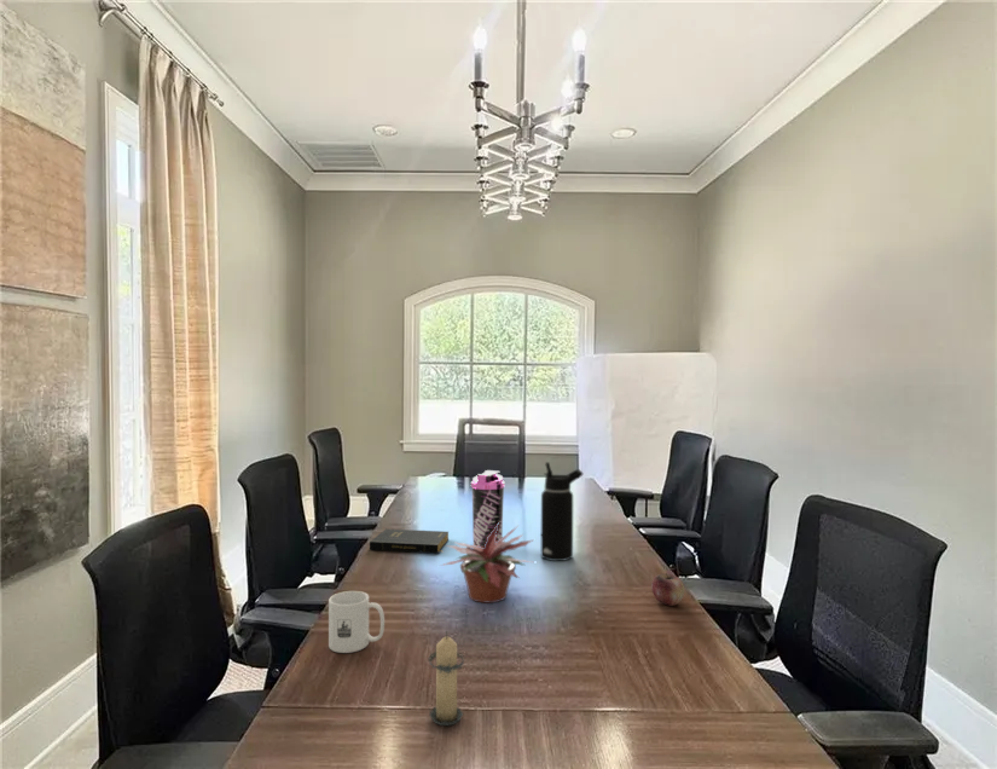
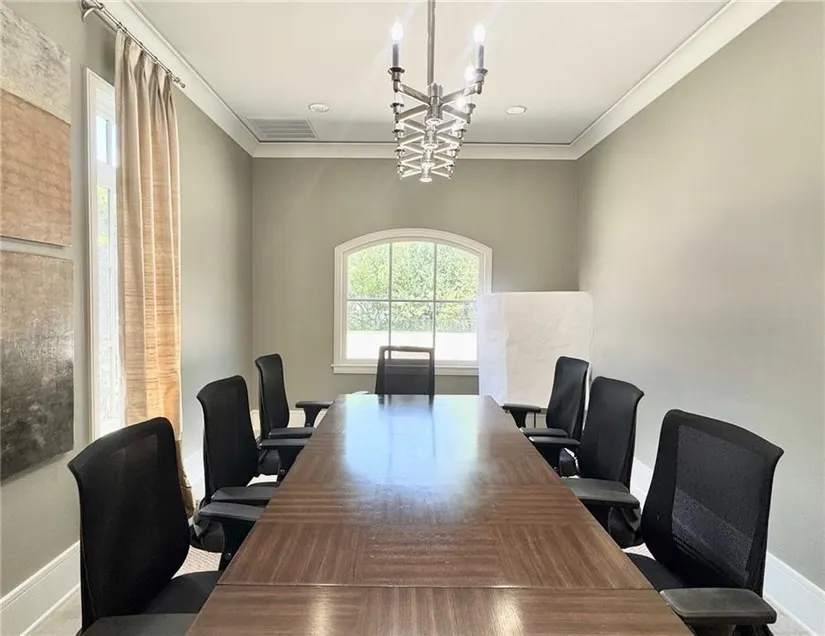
- book (412, 540)
- water bottle (487, 510)
- potted plant (488, 555)
- water bottle (561, 509)
- apple (667, 586)
- candle (446, 675)
- mug (357, 620)
